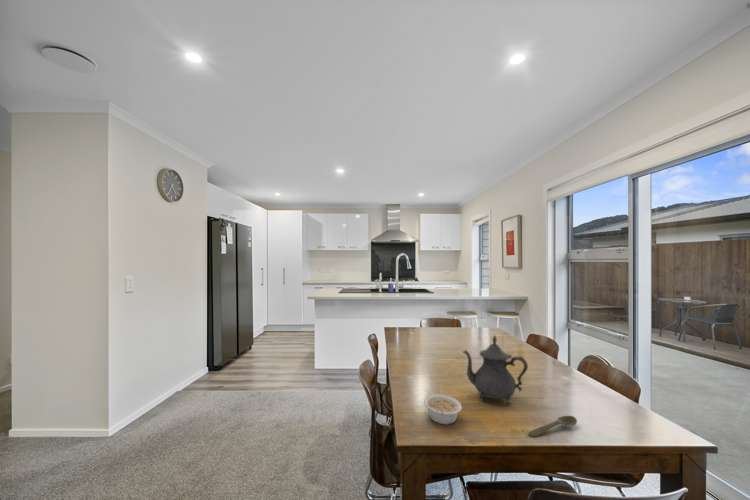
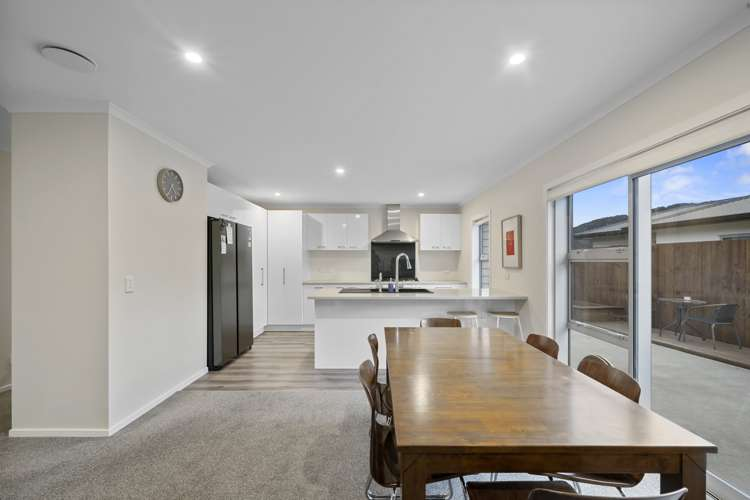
- legume (443, 409)
- spoon (552, 426)
- teapot (494, 366)
